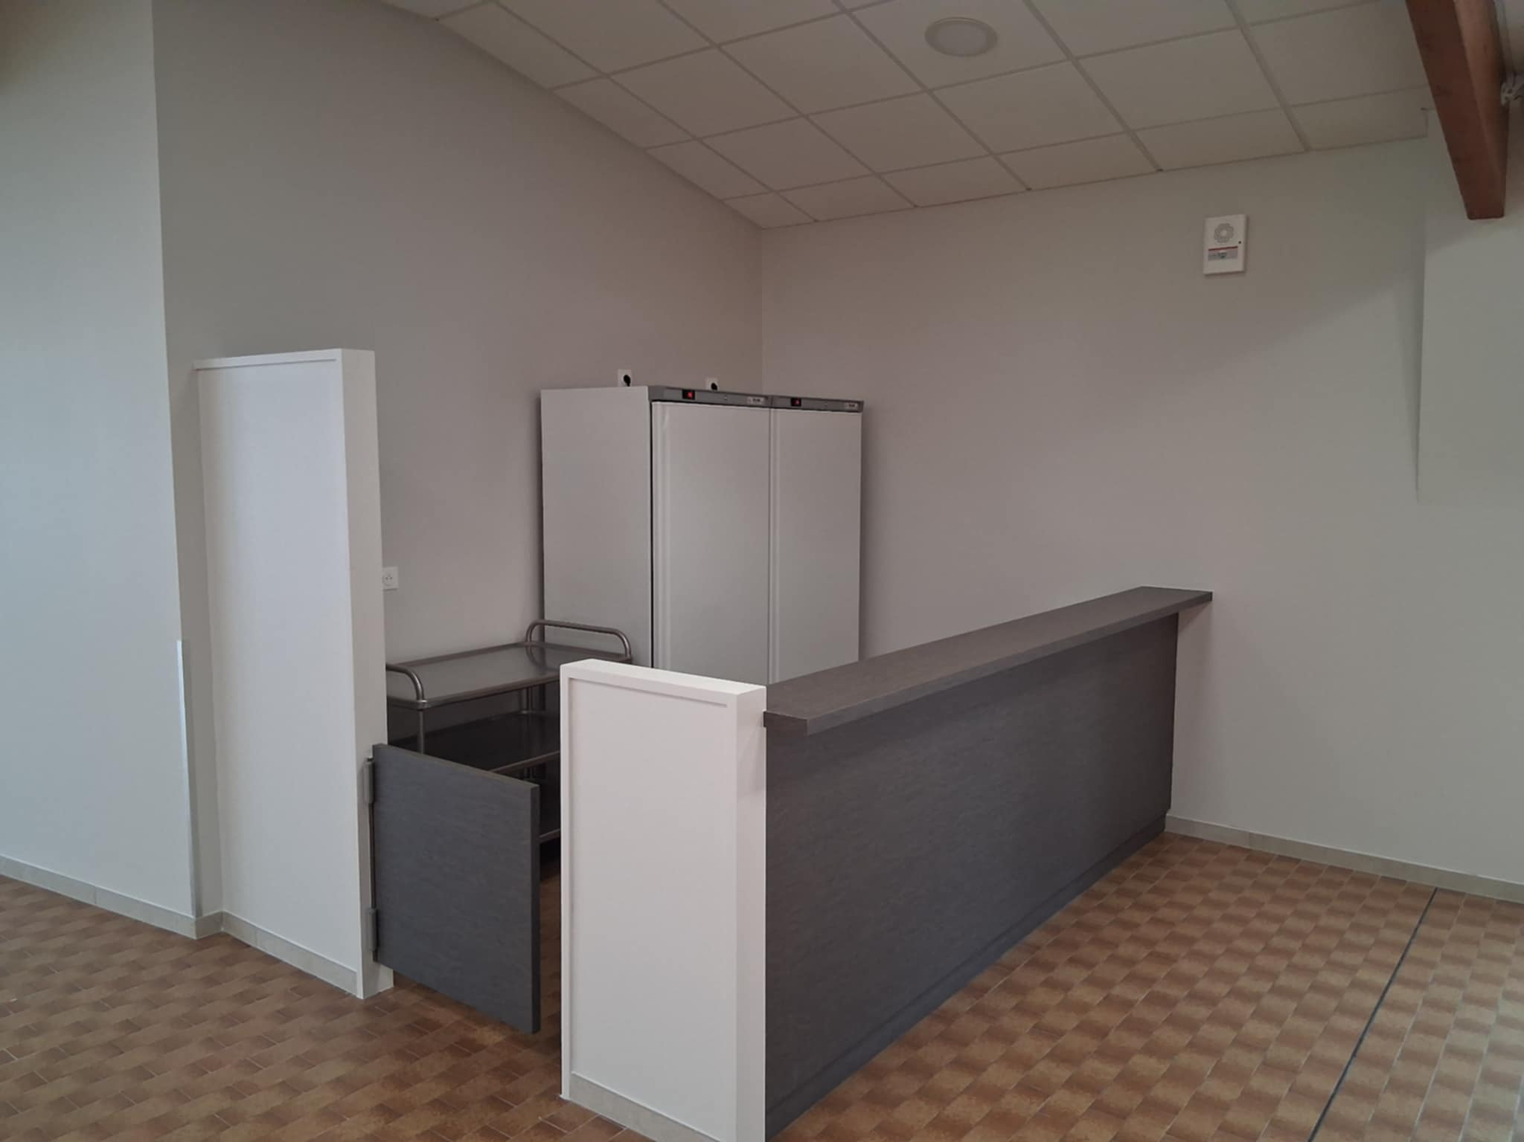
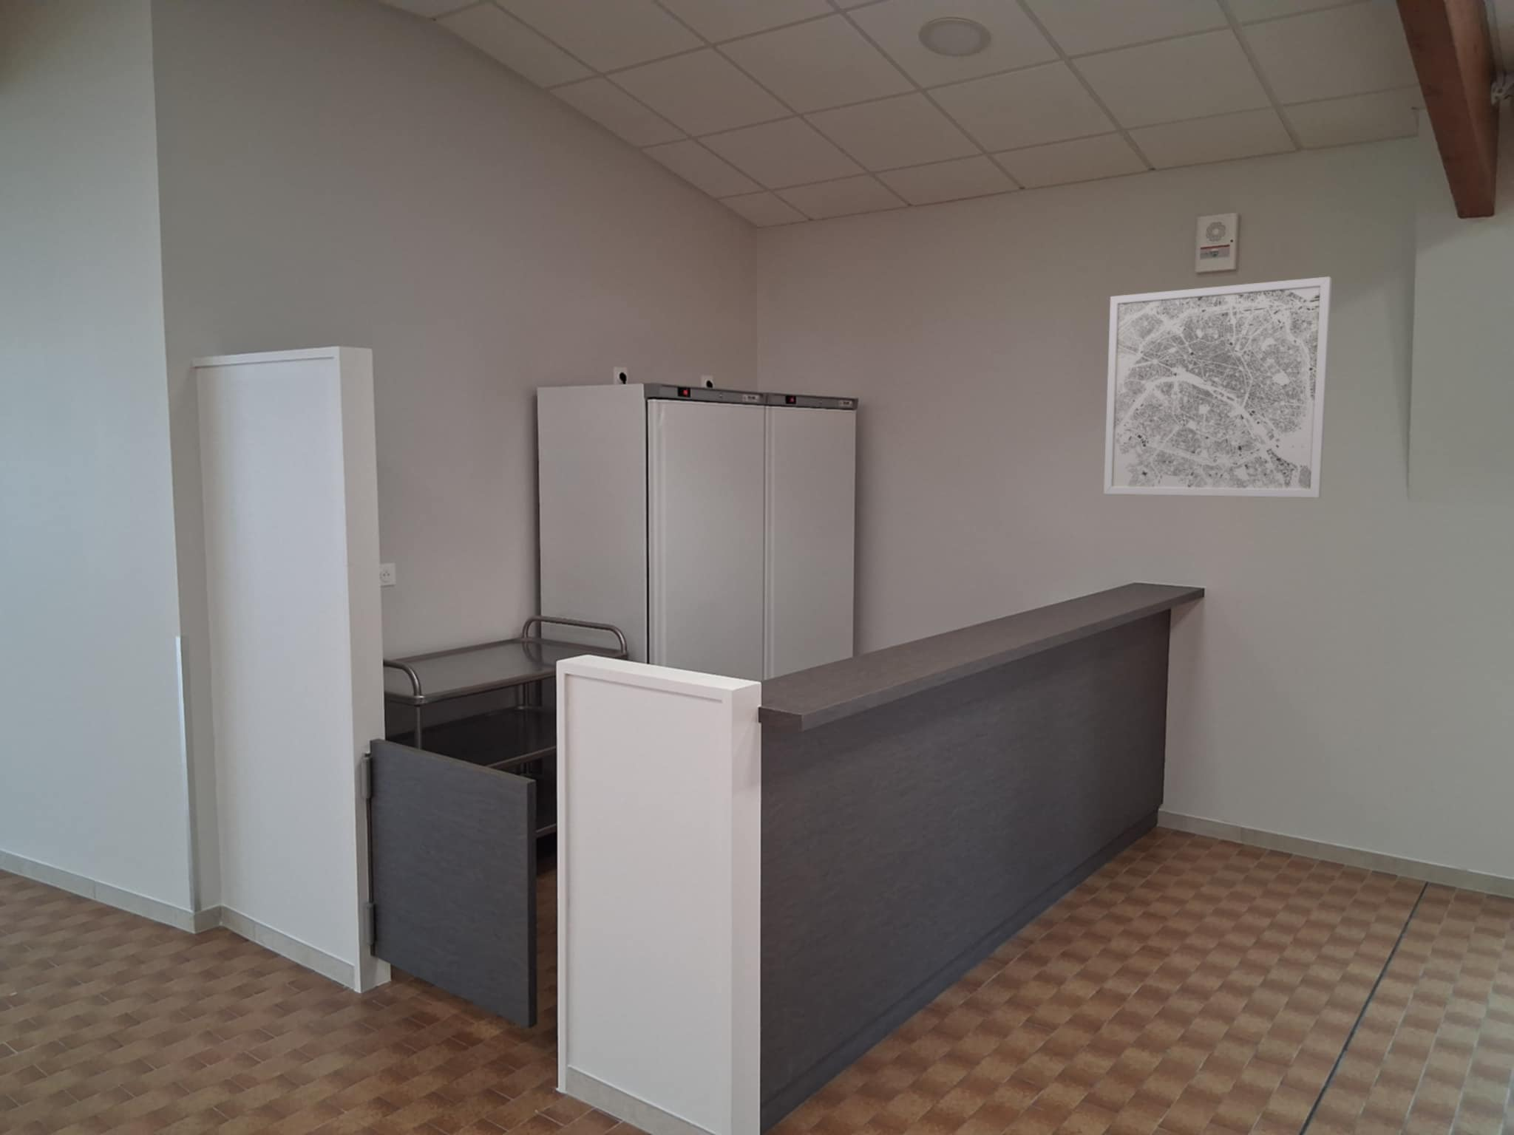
+ wall art (1211, 392)
